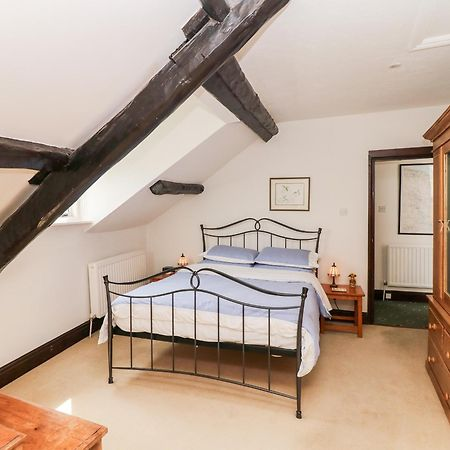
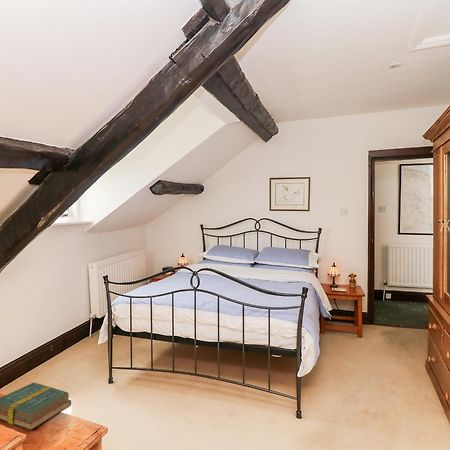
+ hardback book (32, 403)
